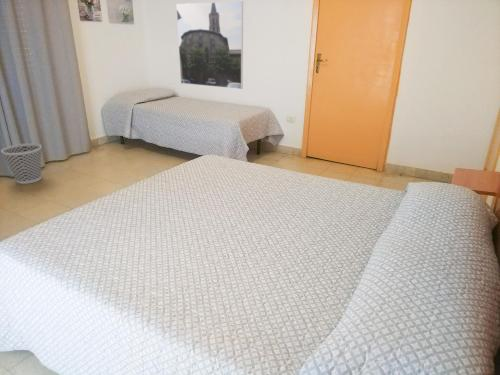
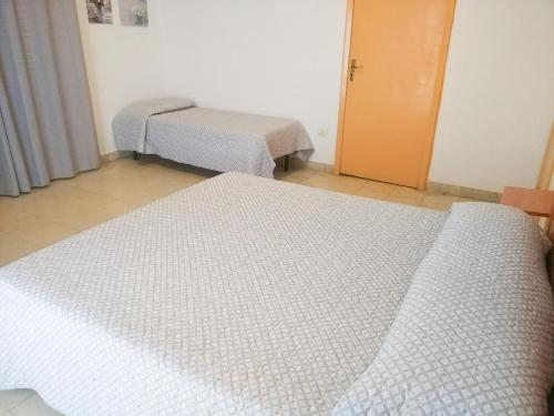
- wastebasket (25, 164)
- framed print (209, 46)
